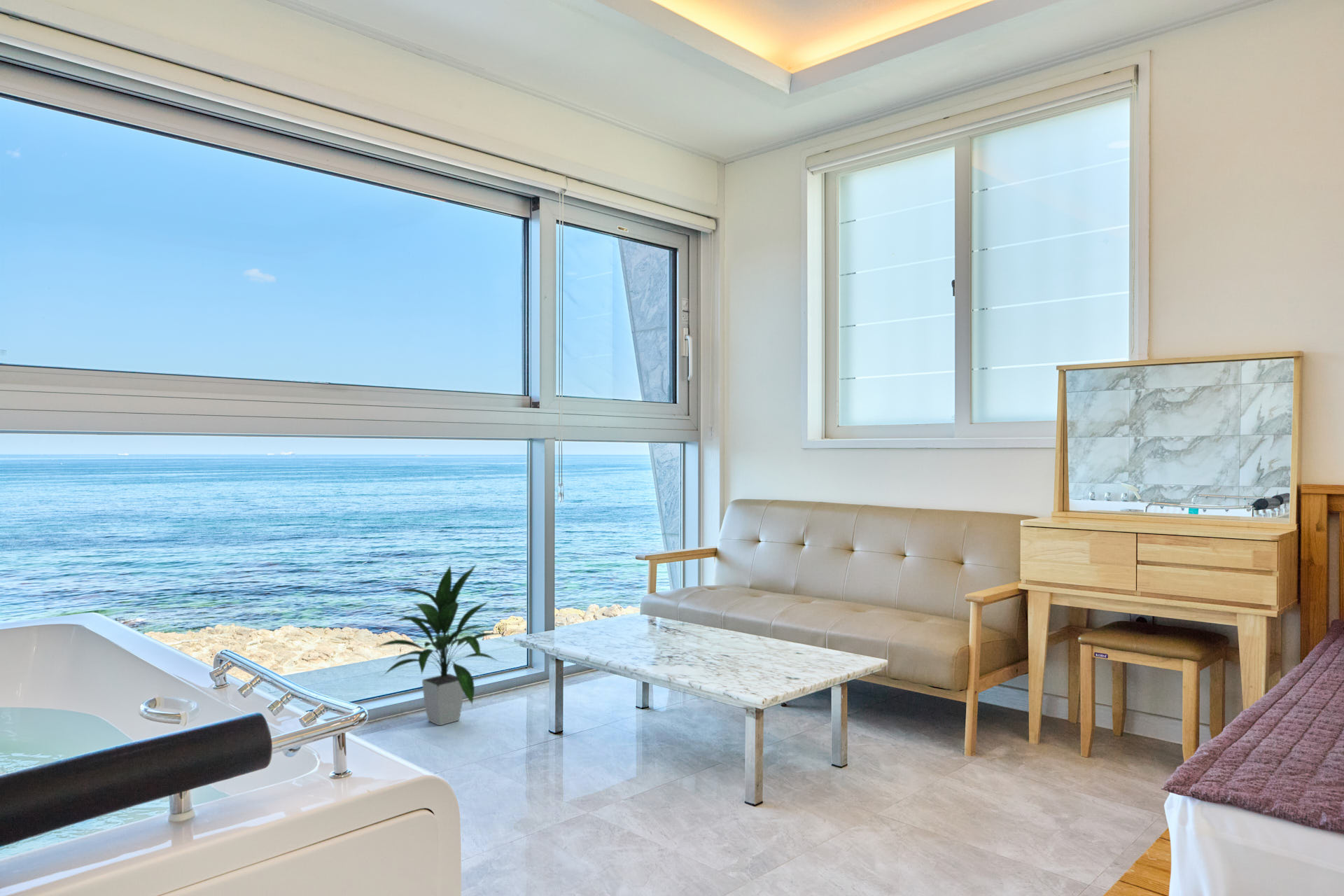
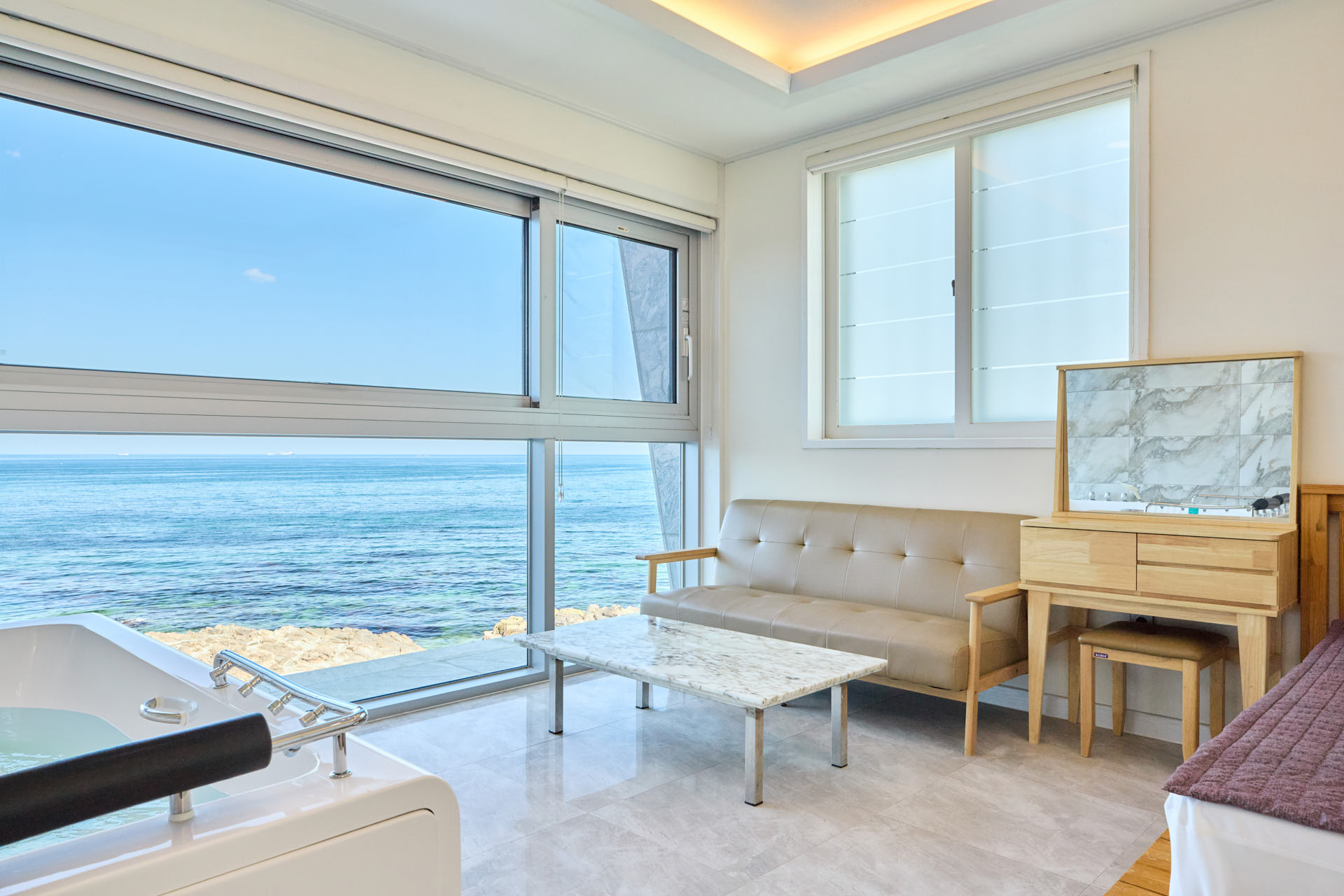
- indoor plant (443, 645)
